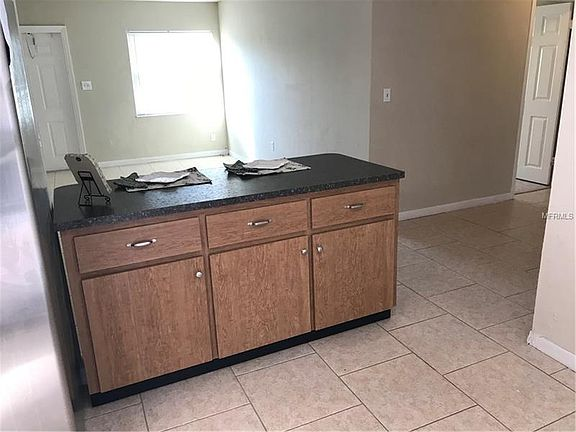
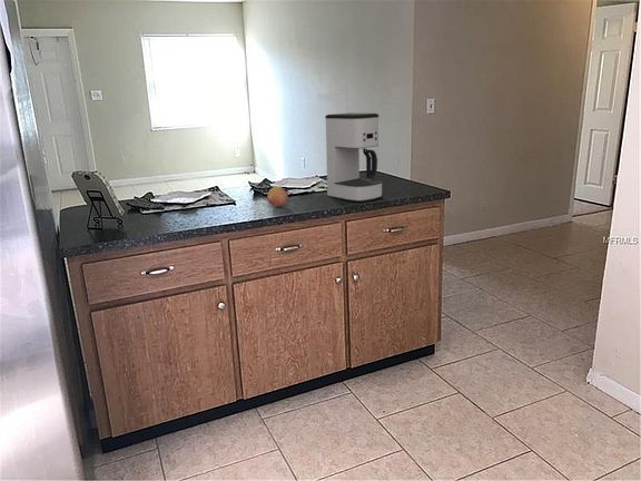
+ coffee maker (358, 155)
+ fruit (277, 196)
